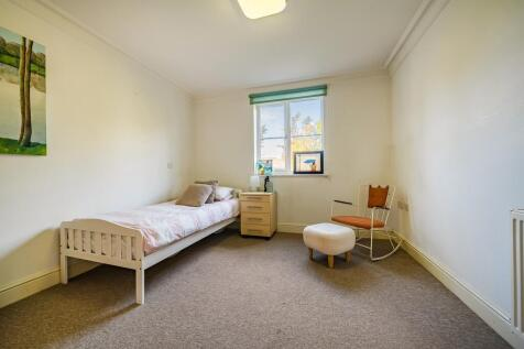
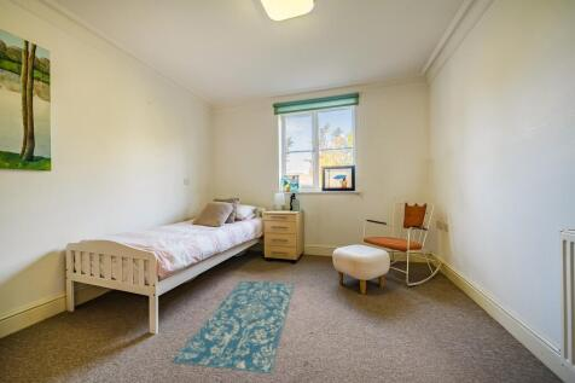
+ rug (250, 311)
